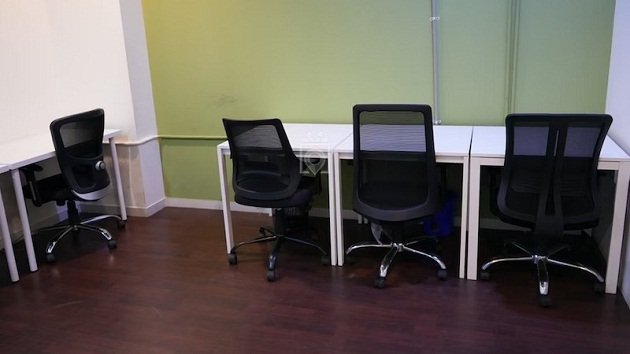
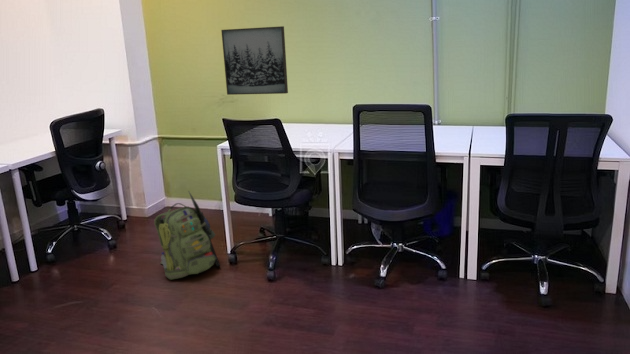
+ wall art (254, 61)
+ backpack (185, 229)
